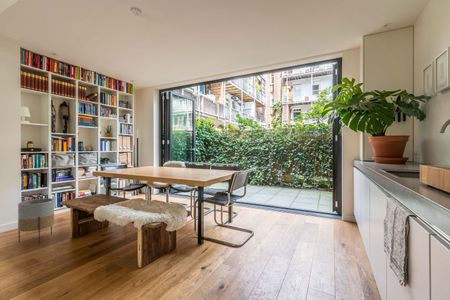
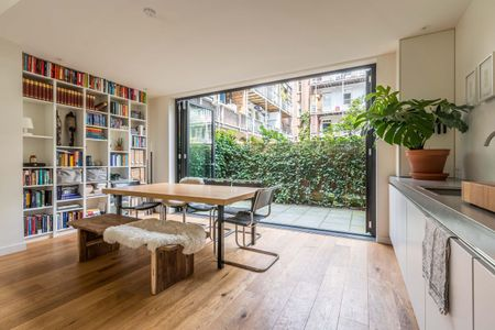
- planter (37, 220)
